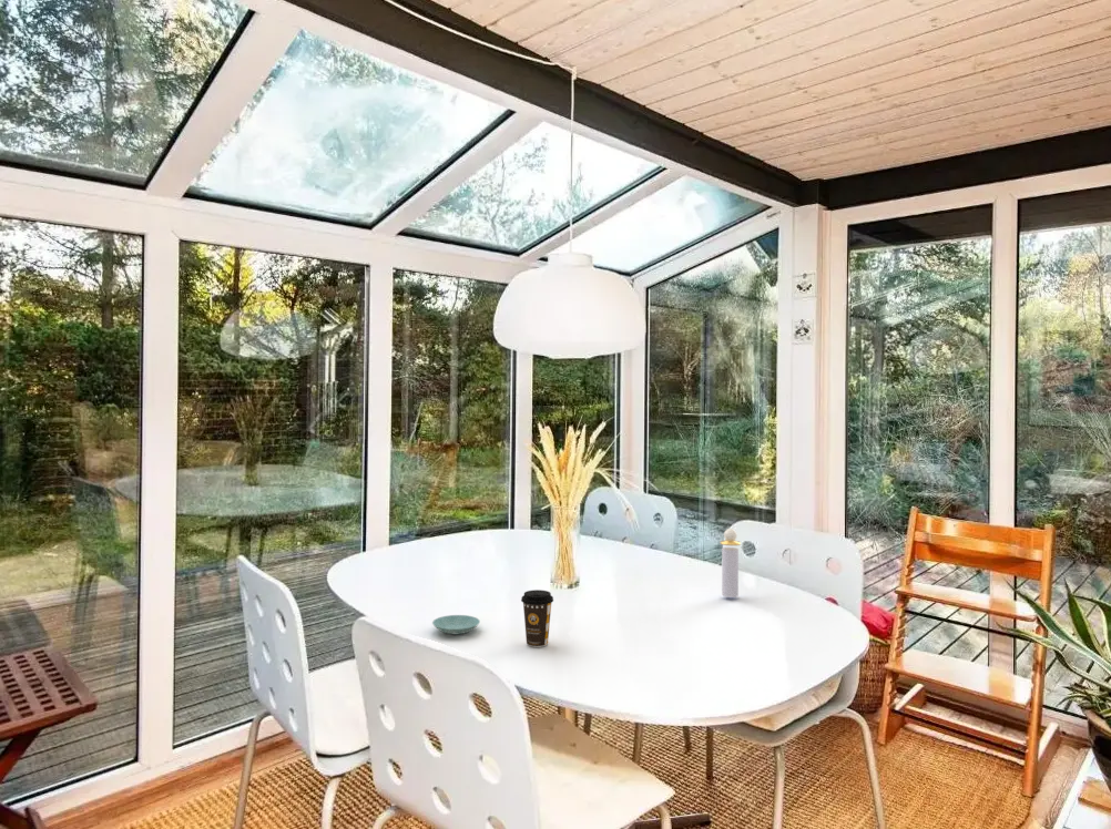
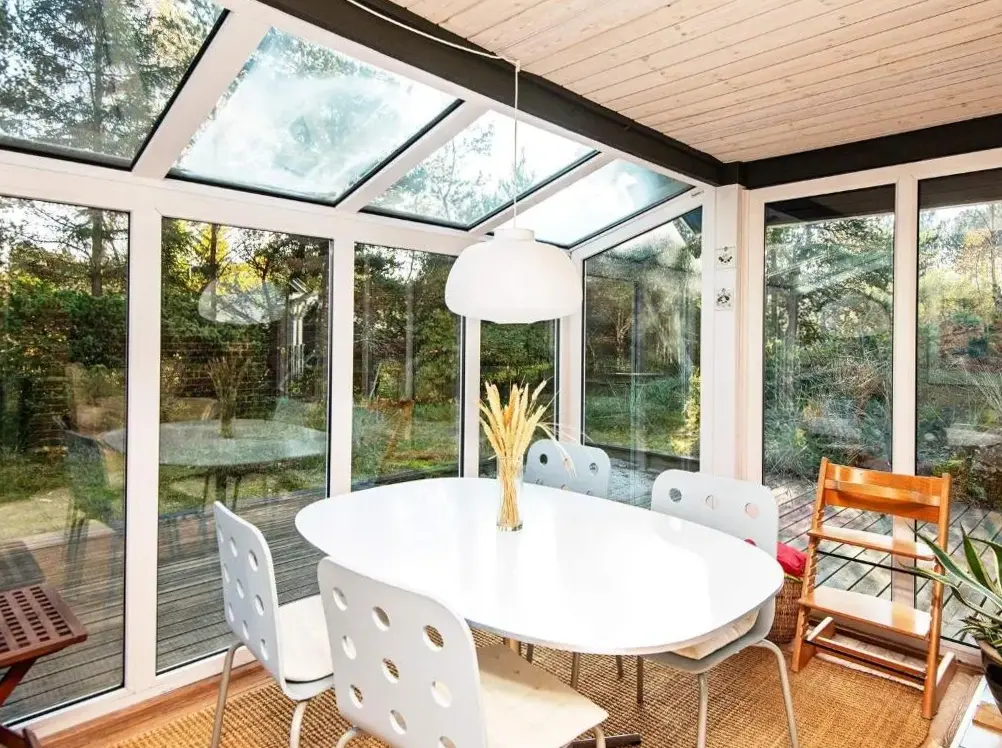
- perfume bottle (730, 563)
- saucer (456, 625)
- coffee cup (537, 617)
